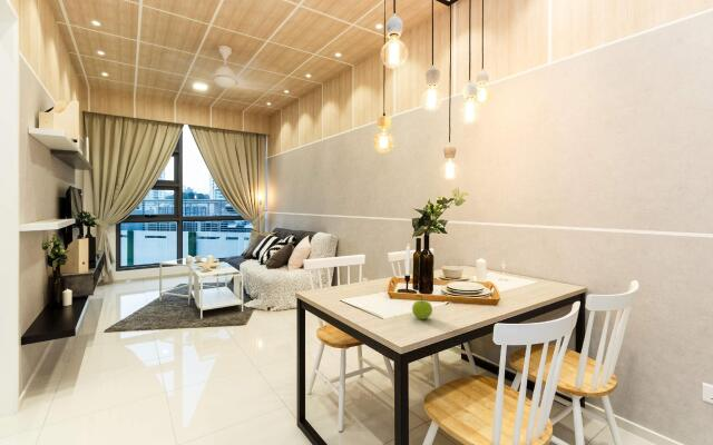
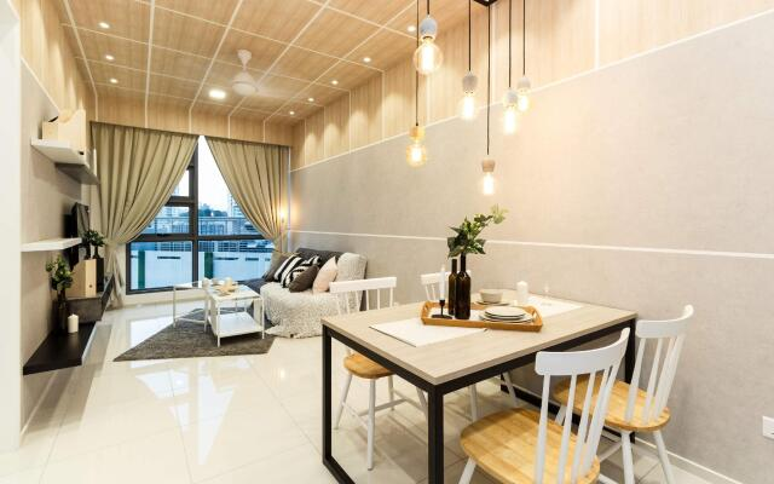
- fruit (420, 306)
